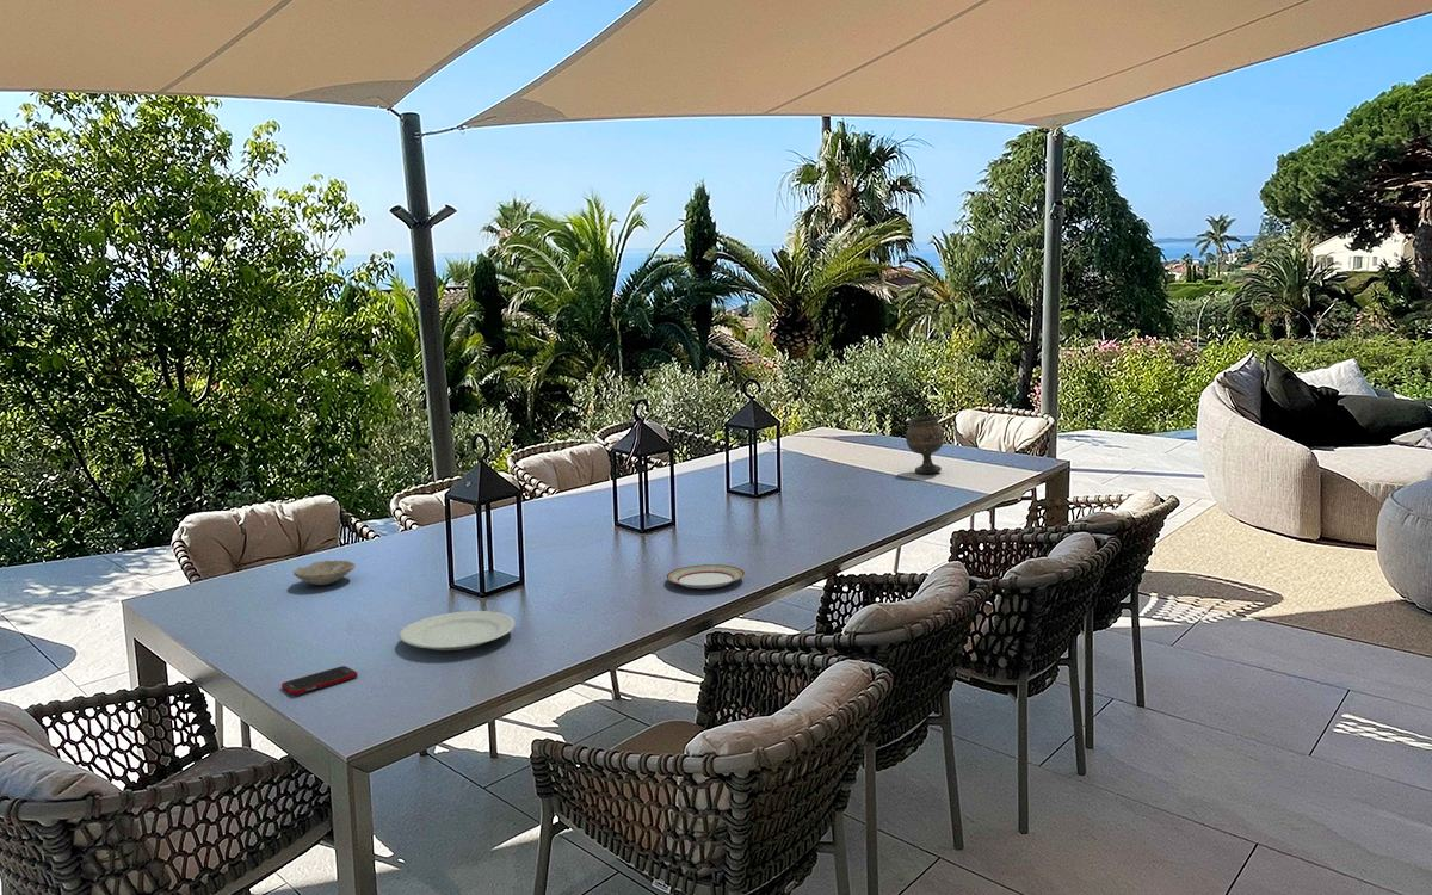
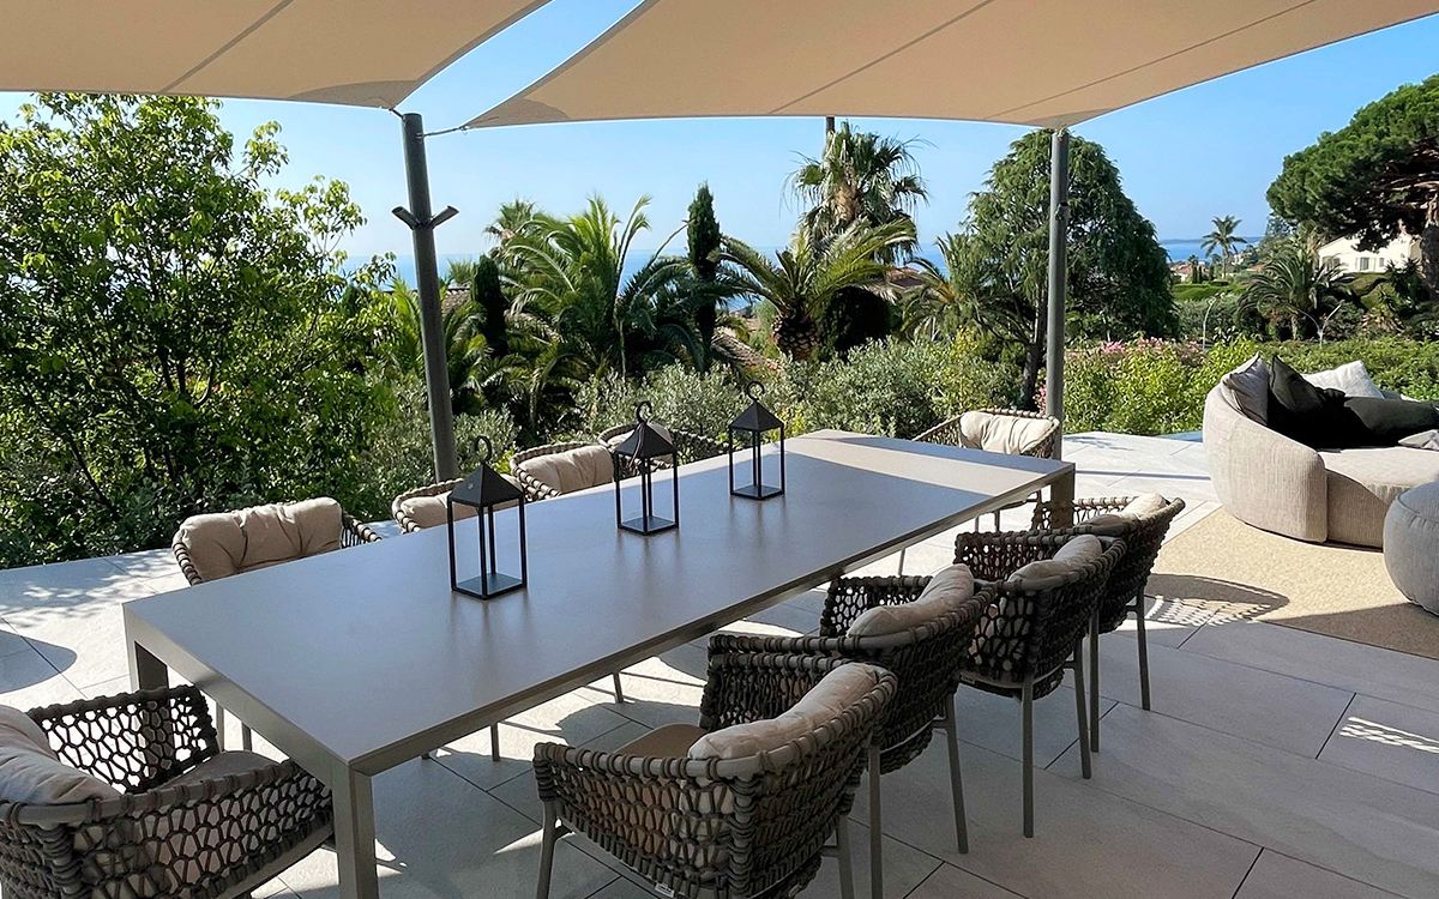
- cell phone (320, 679)
- goblet (925, 444)
- bowl (323, 574)
- plate (705, 578)
- chinaware (458, 632)
